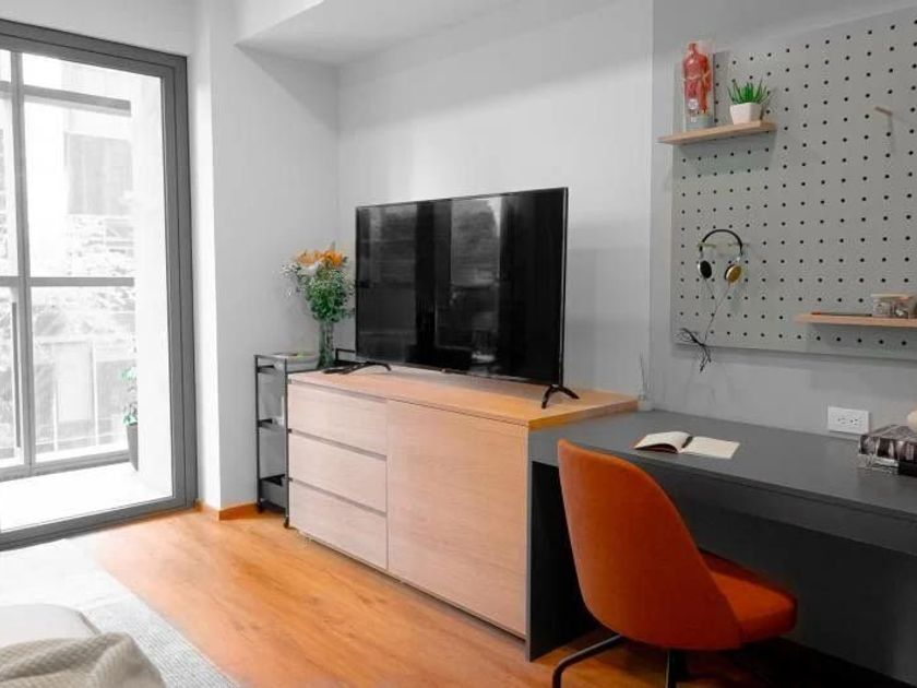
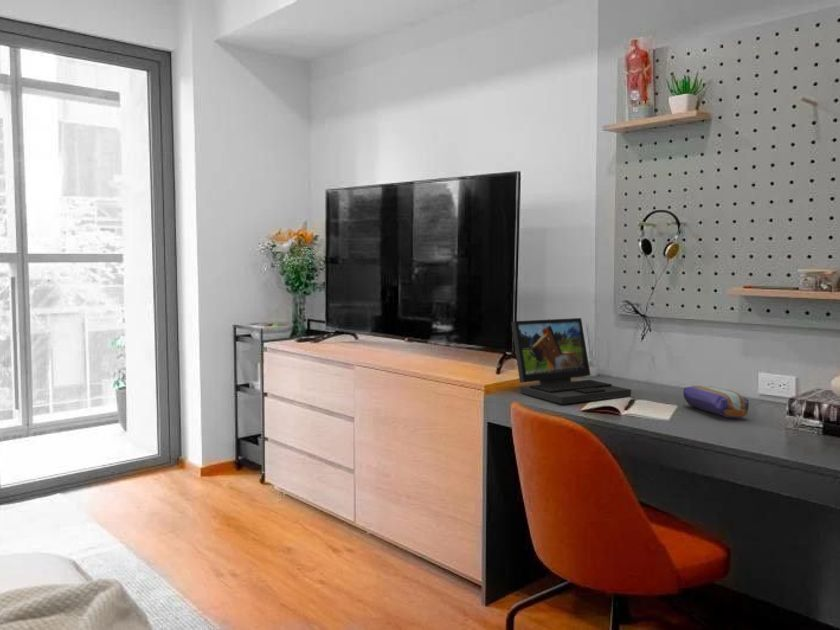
+ laptop (570, 357)
+ pencil case (714, 400)
